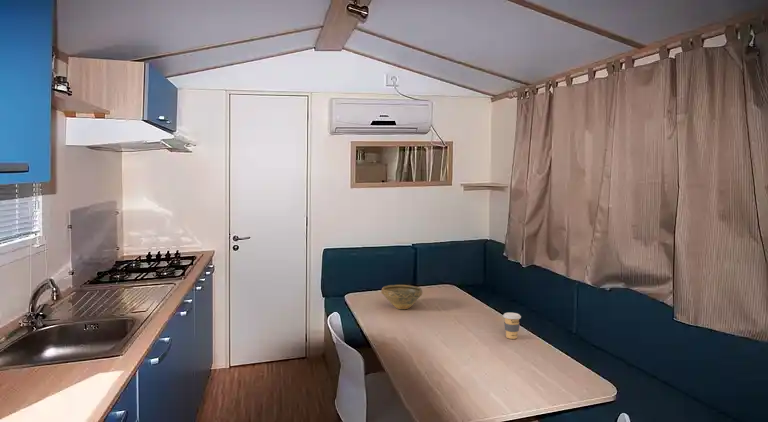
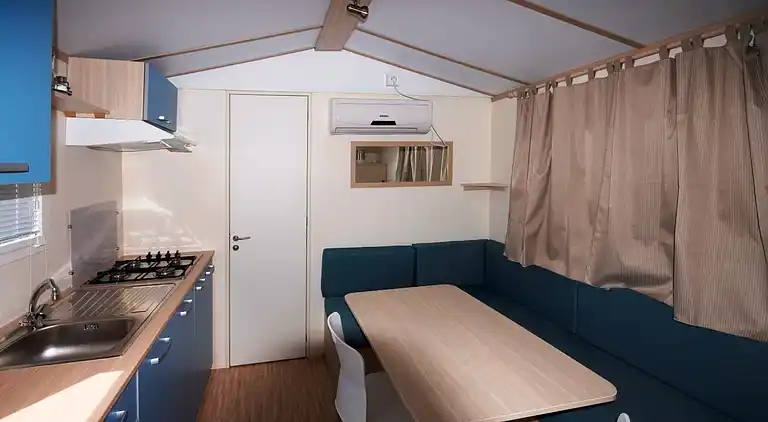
- bowl (401, 298)
- coffee cup (511, 325)
